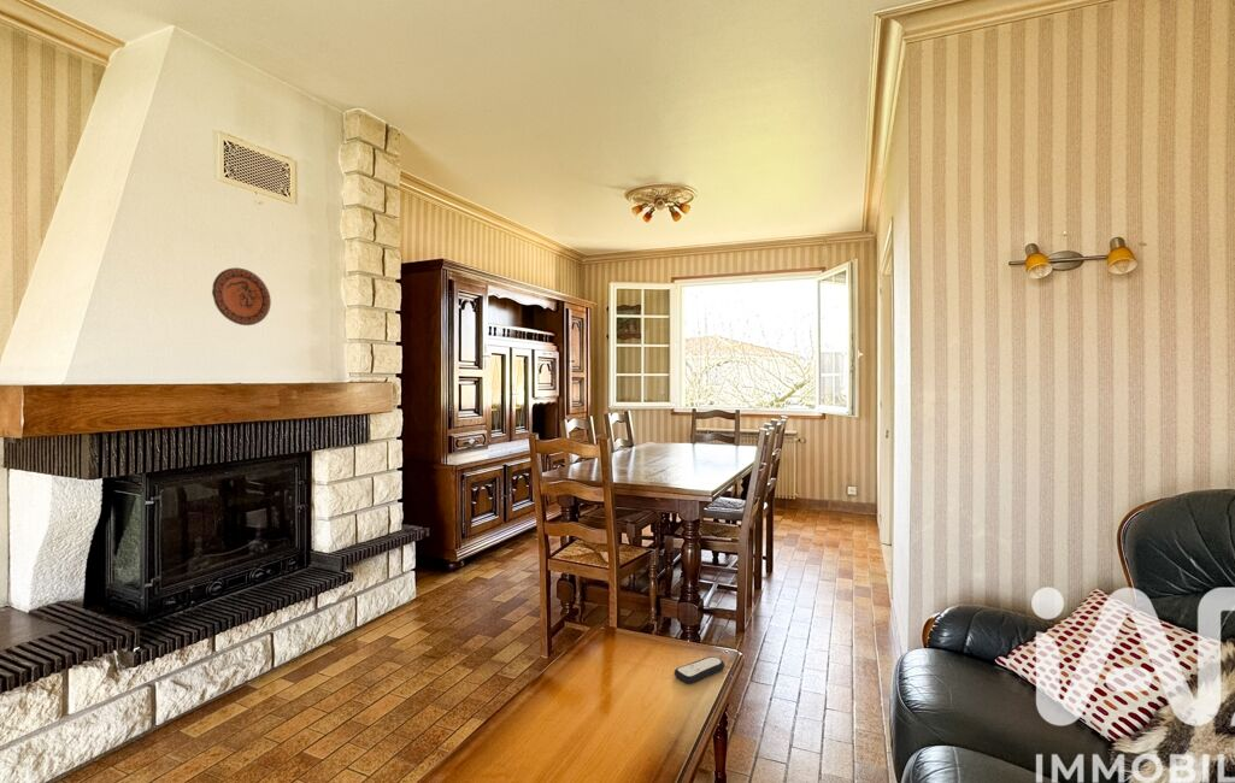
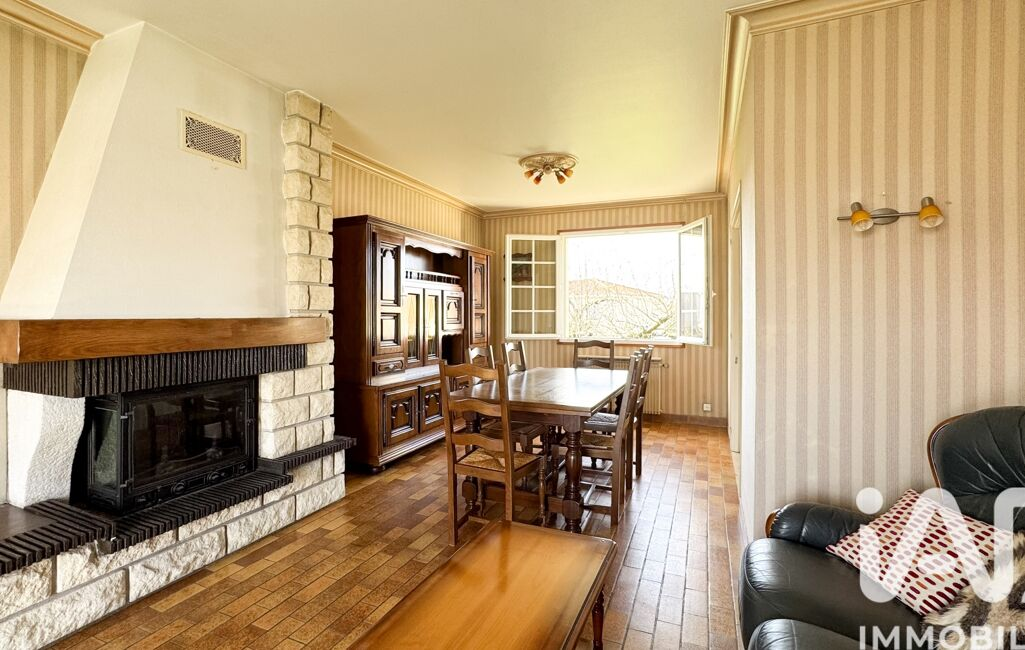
- decorative plate (241, 296)
- remote control (700, 669)
